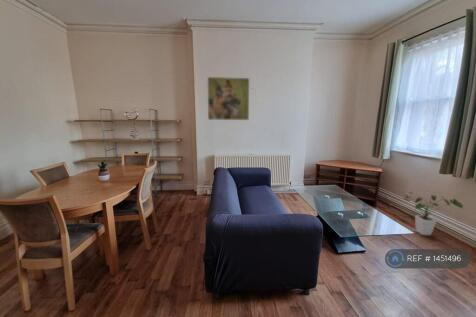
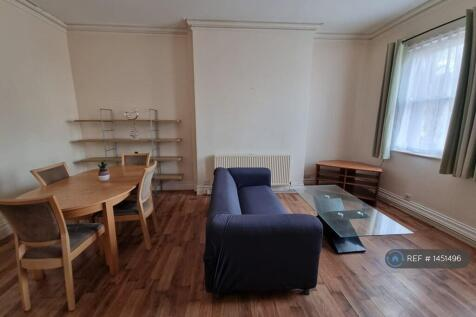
- house plant (428, 214)
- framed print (228, 99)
